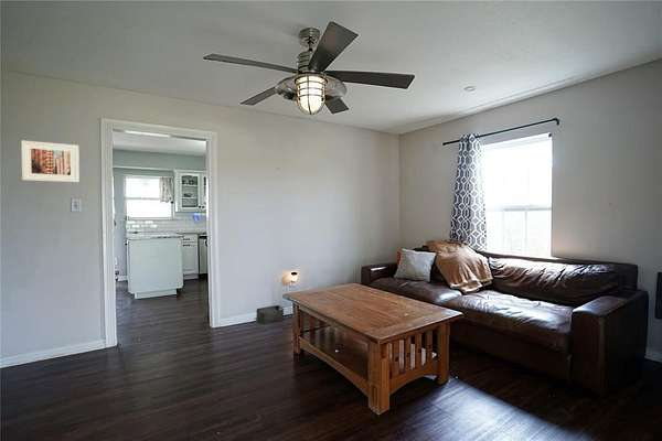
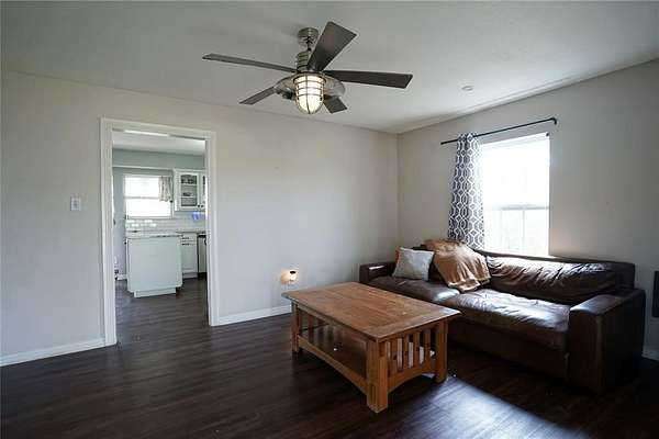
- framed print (51, 162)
- storage bin (269, 314)
